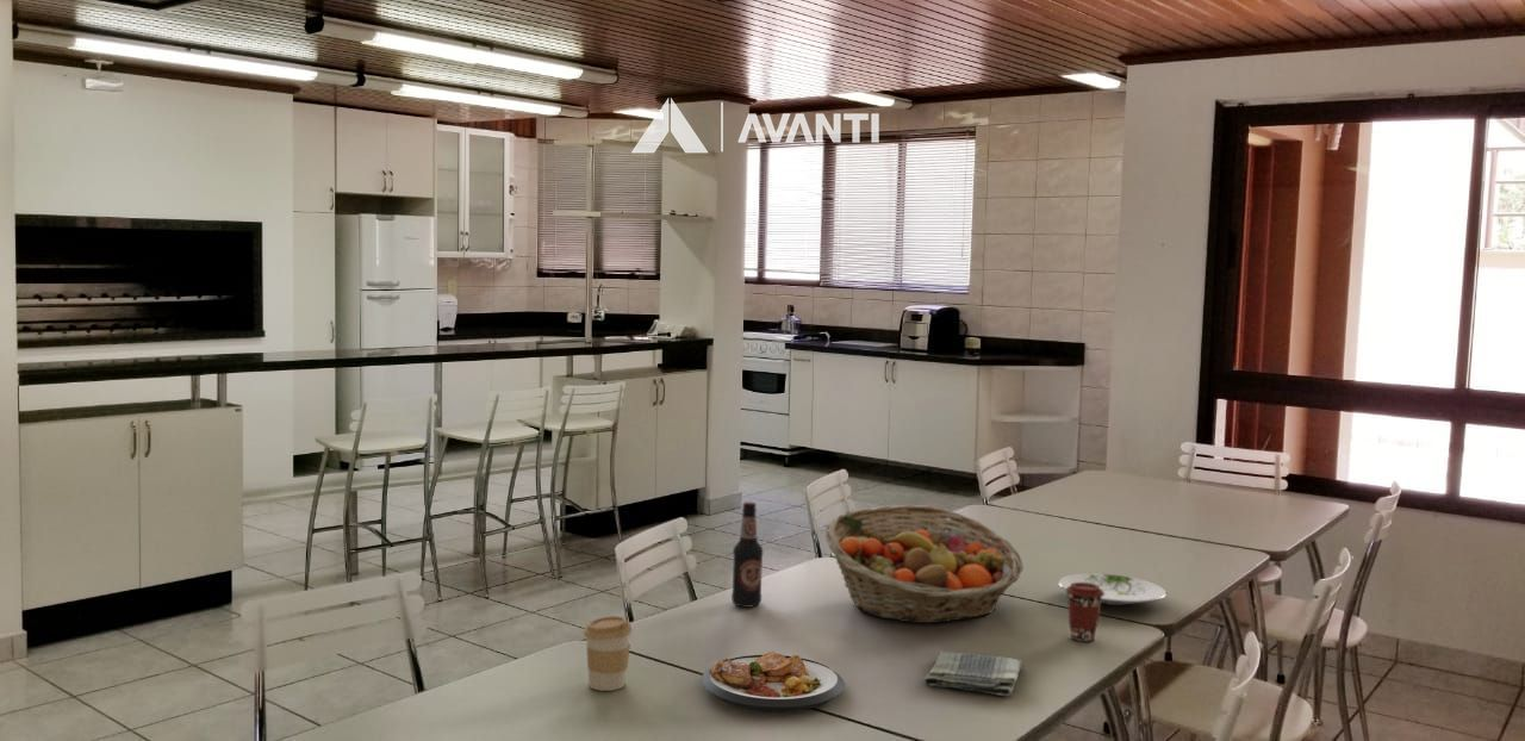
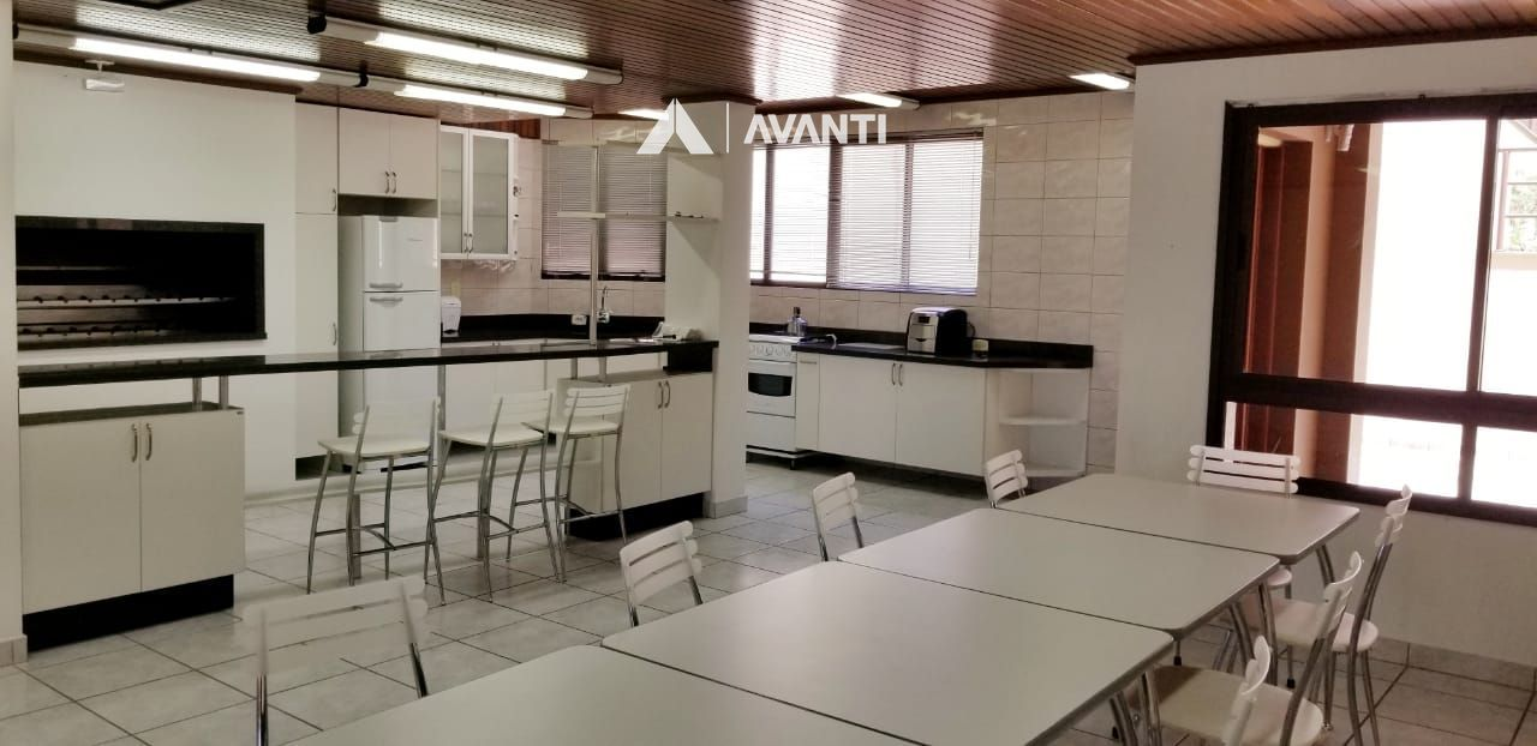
- bottle (747, 553)
- coffee cup (608, 652)
- plate (772, 677)
- plate (1110, 593)
- fruit basket (922, 561)
- coffee cup (1083, 611)
- dish towel (973, 670)
